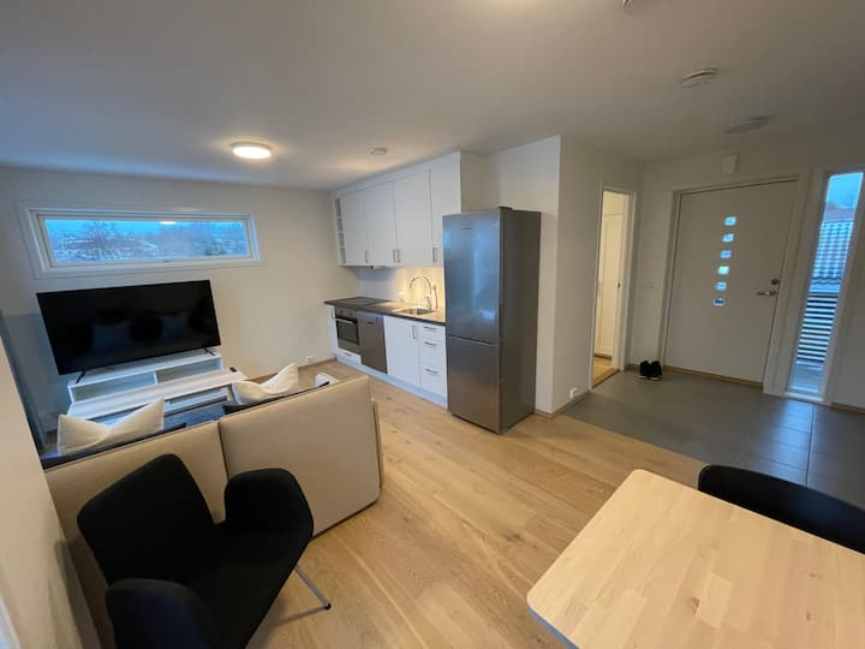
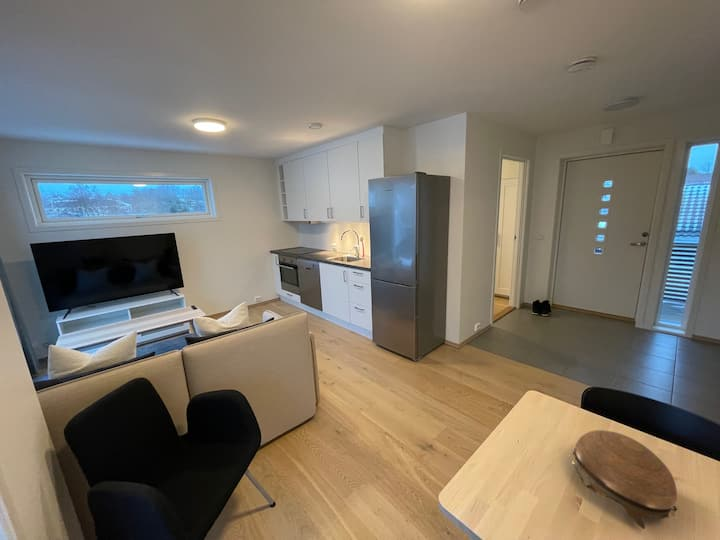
+ decorative bowl (620, 466)
